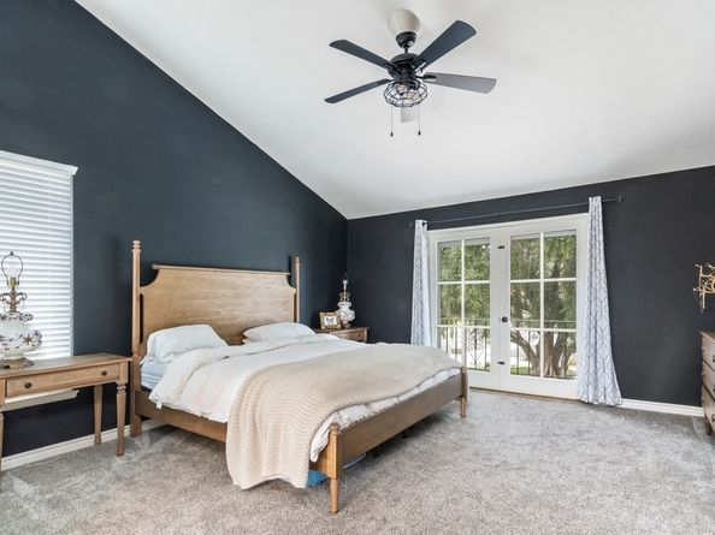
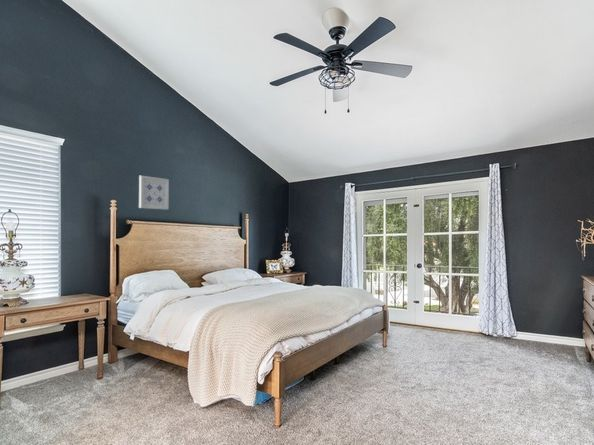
+ wall art (154, 193)
